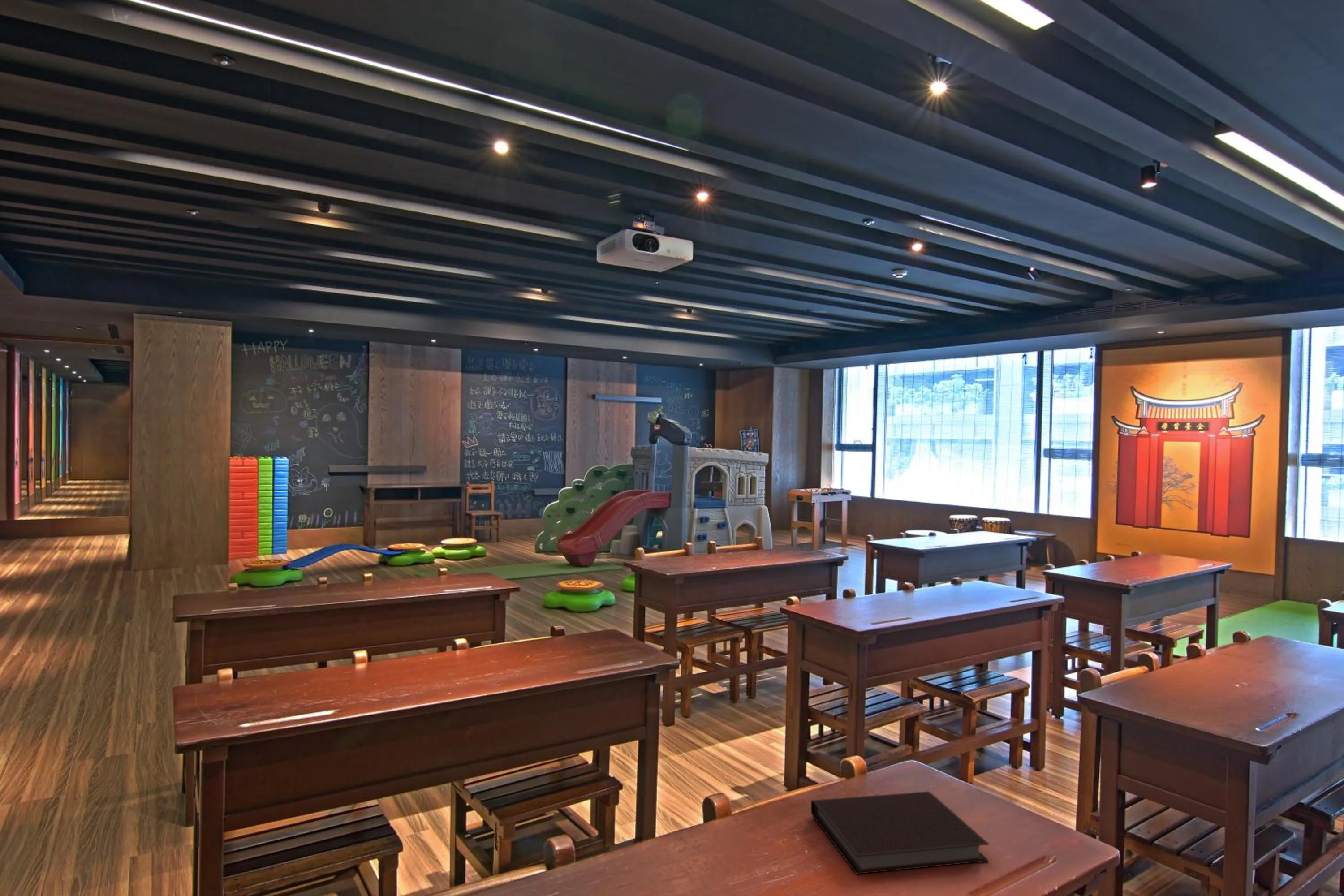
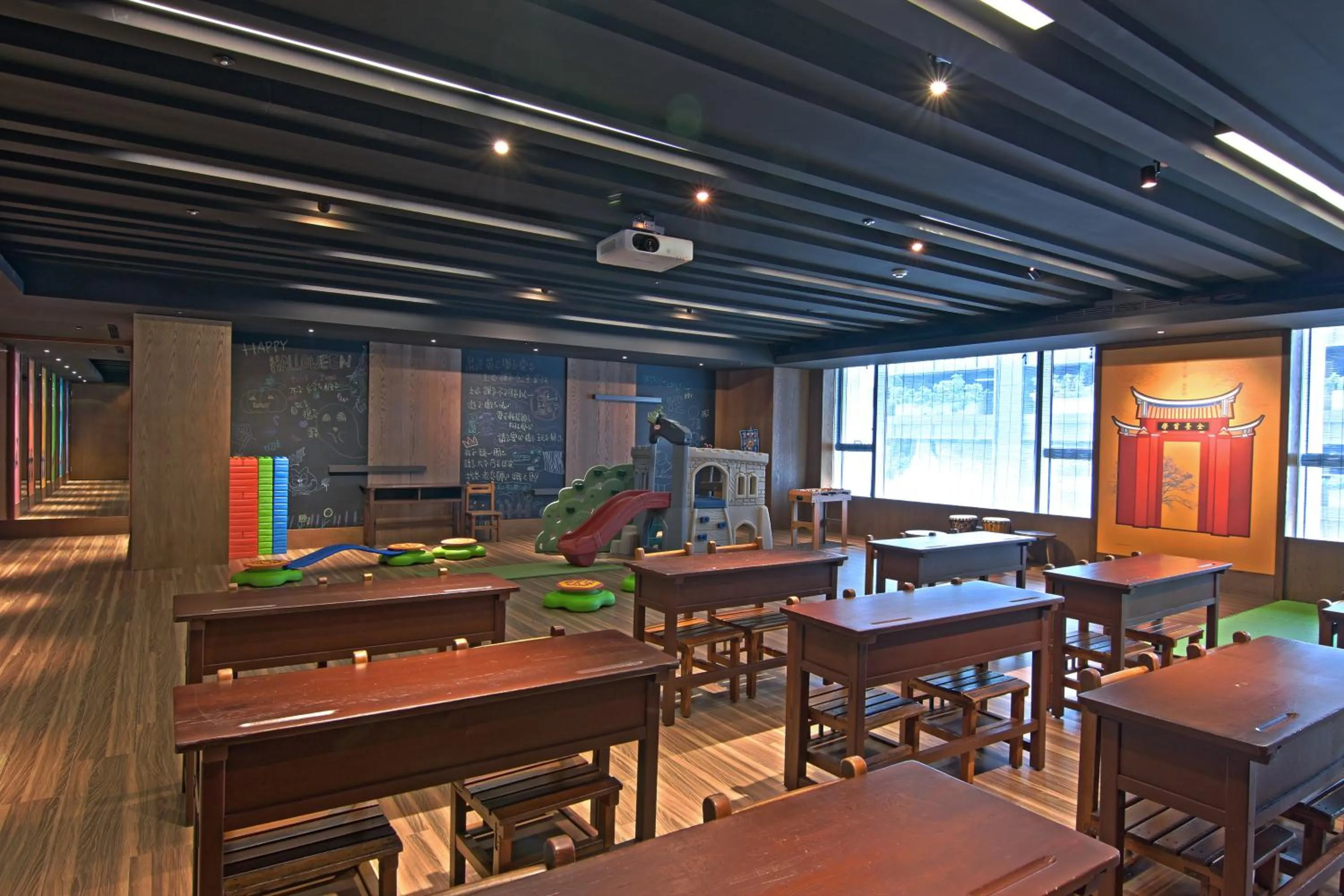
- notebook (895, 828)
